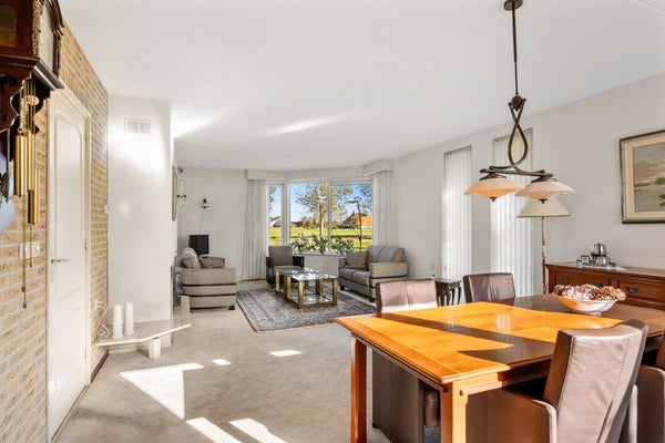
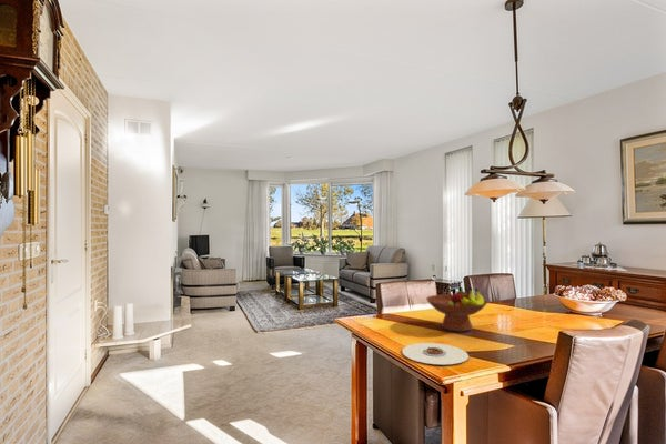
+ fruit bowl (456, 307)
+ plate (434, 351)
